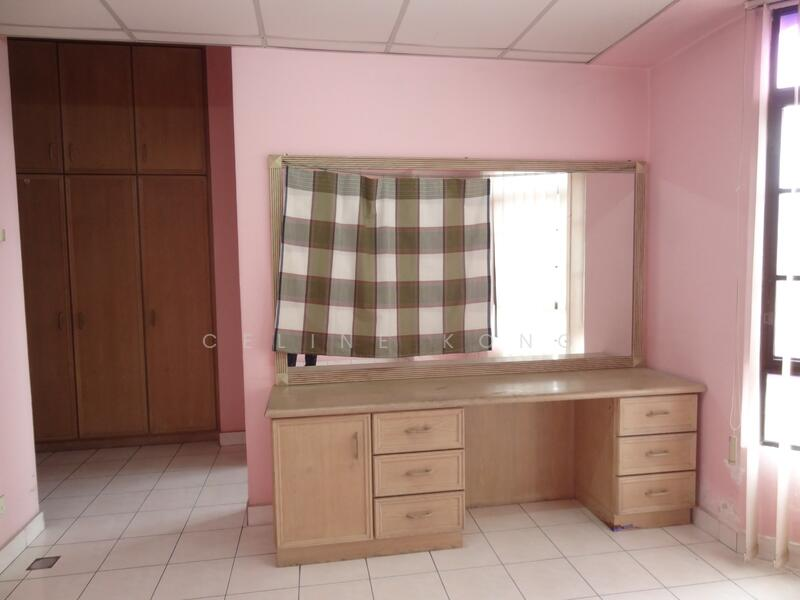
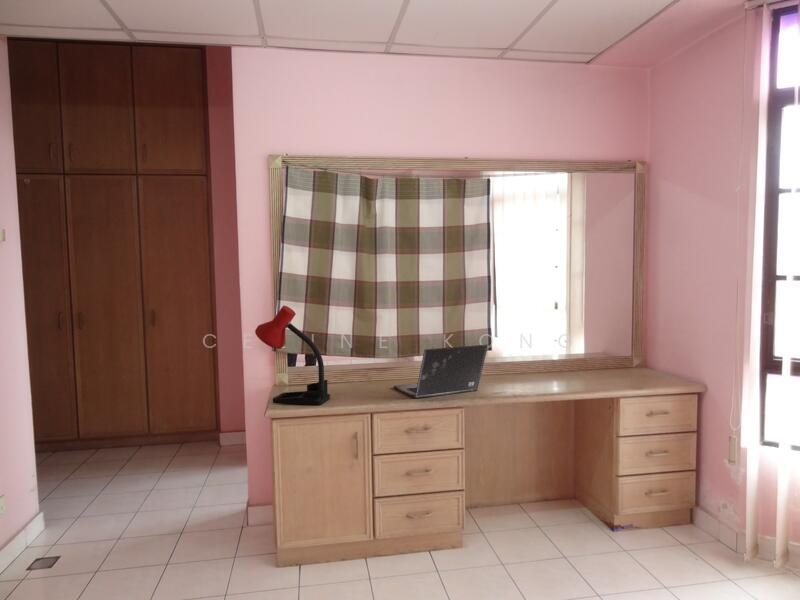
+ desk lamp (284, 344)
+ laptop (439, 366)
